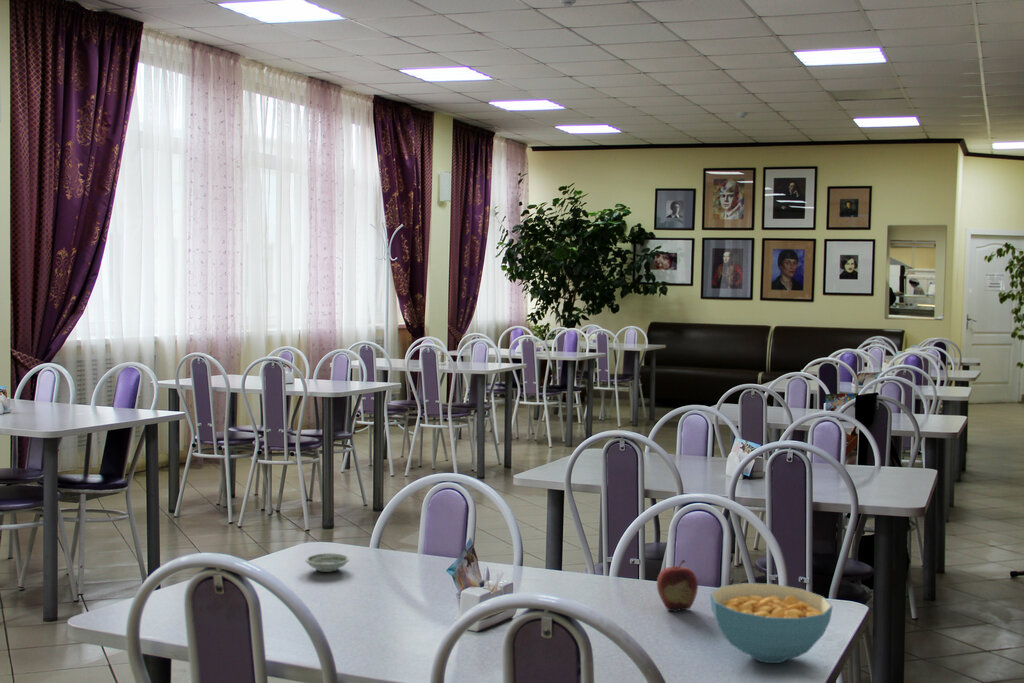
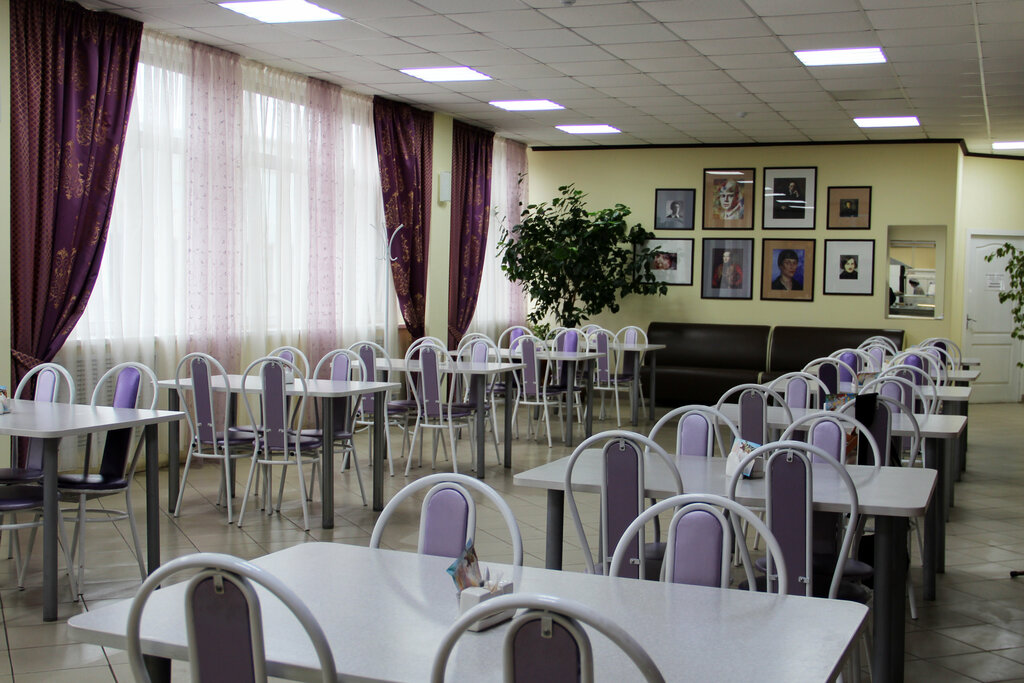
- fruit (677, 584)
- cereal bowl (769, 628)
- saucer (327, 563)
